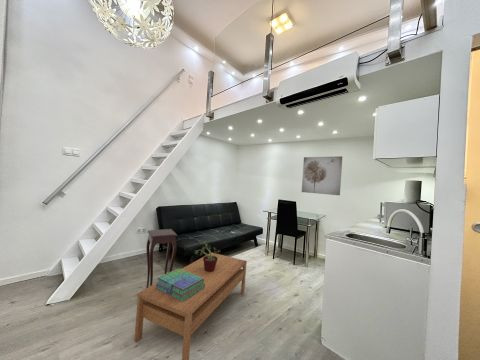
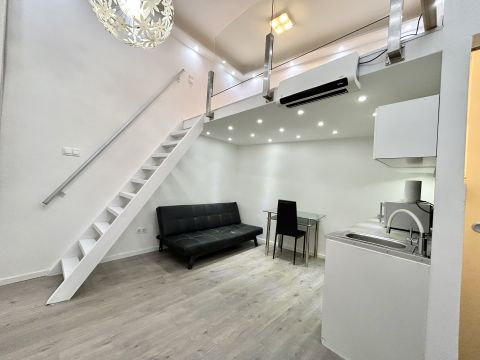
- wall art (320, 175)
- side table (165, 263)
- coffee table (201, 293)
- potted plant (206, 254)
- stack of books (180, 282)
